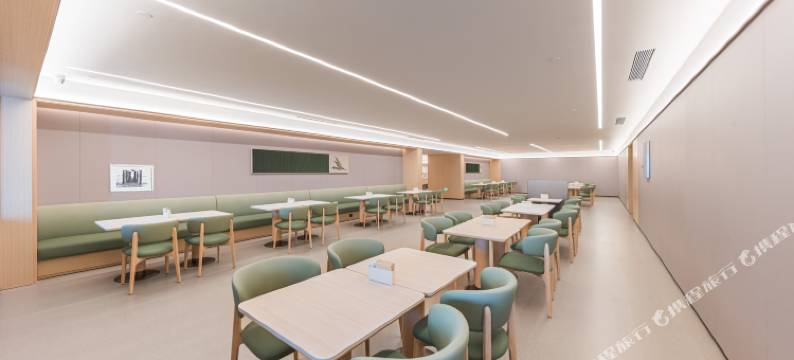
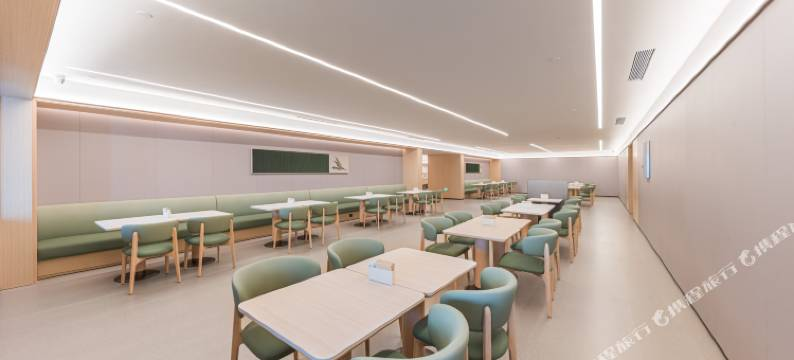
- wall art (132, 178)
